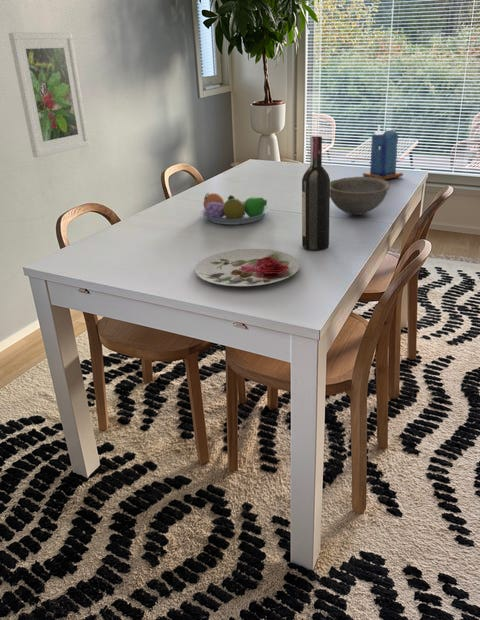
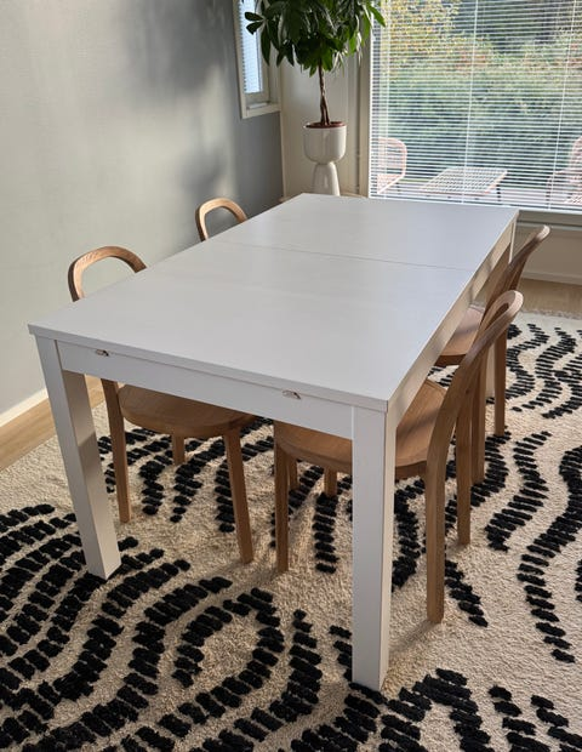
- bowl (357, 198)
- candle (383, 151)
- wine bottle (315, 193)
- plate (247, 265)
- fruit bowl (236, 203)
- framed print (52, 94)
